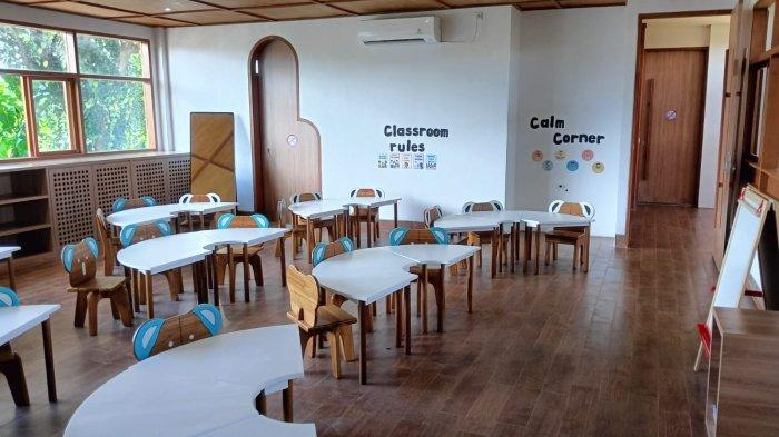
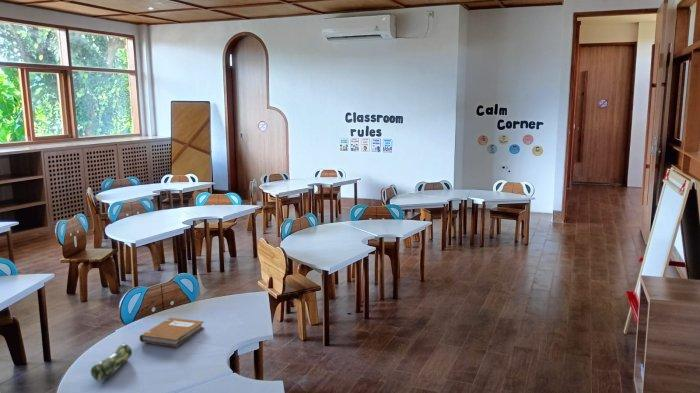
+ notebook (173, 330)
+ pencil case (112, 361)
